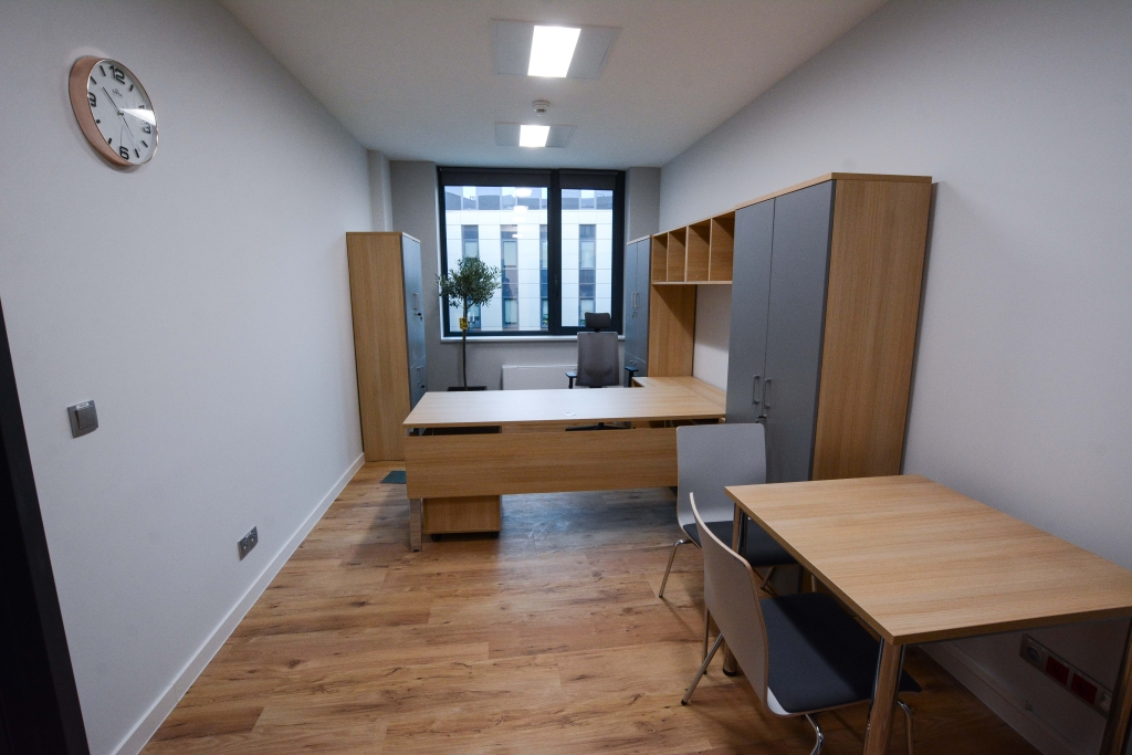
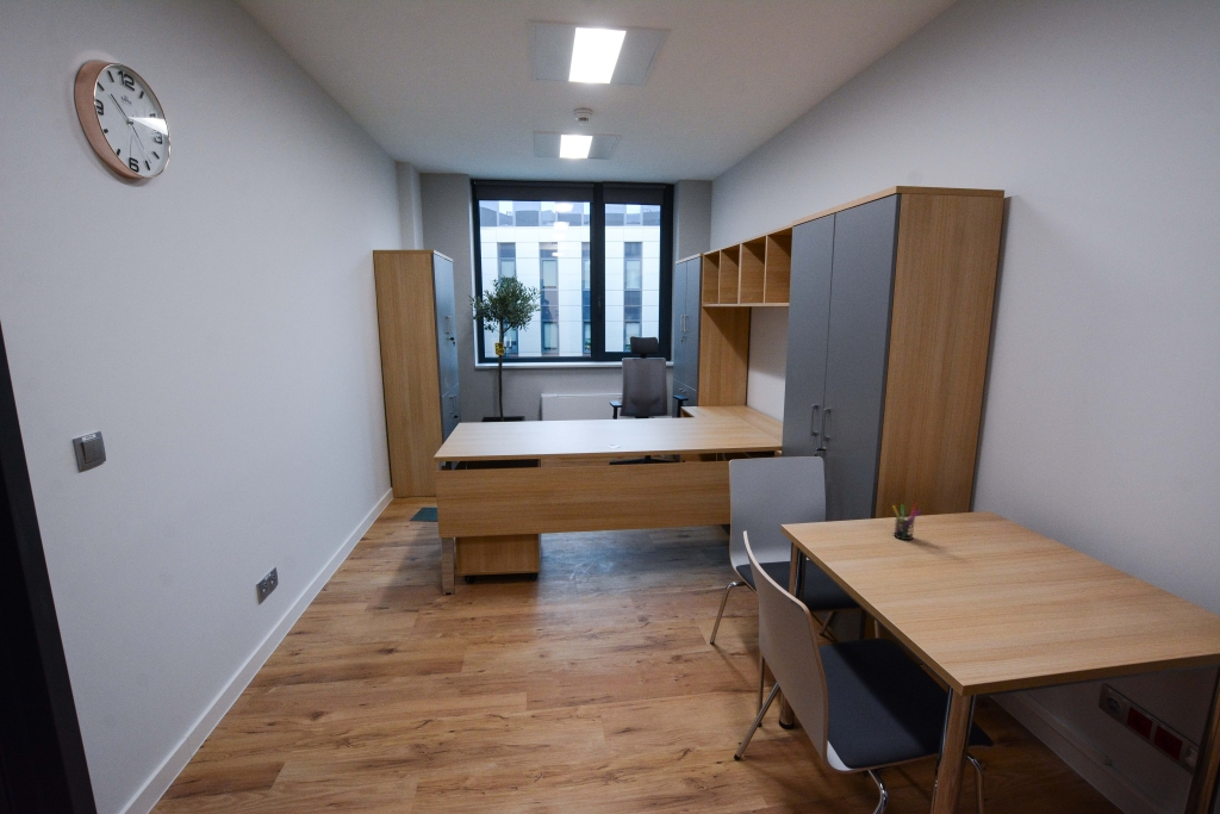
+ pen holder (904, 520)
